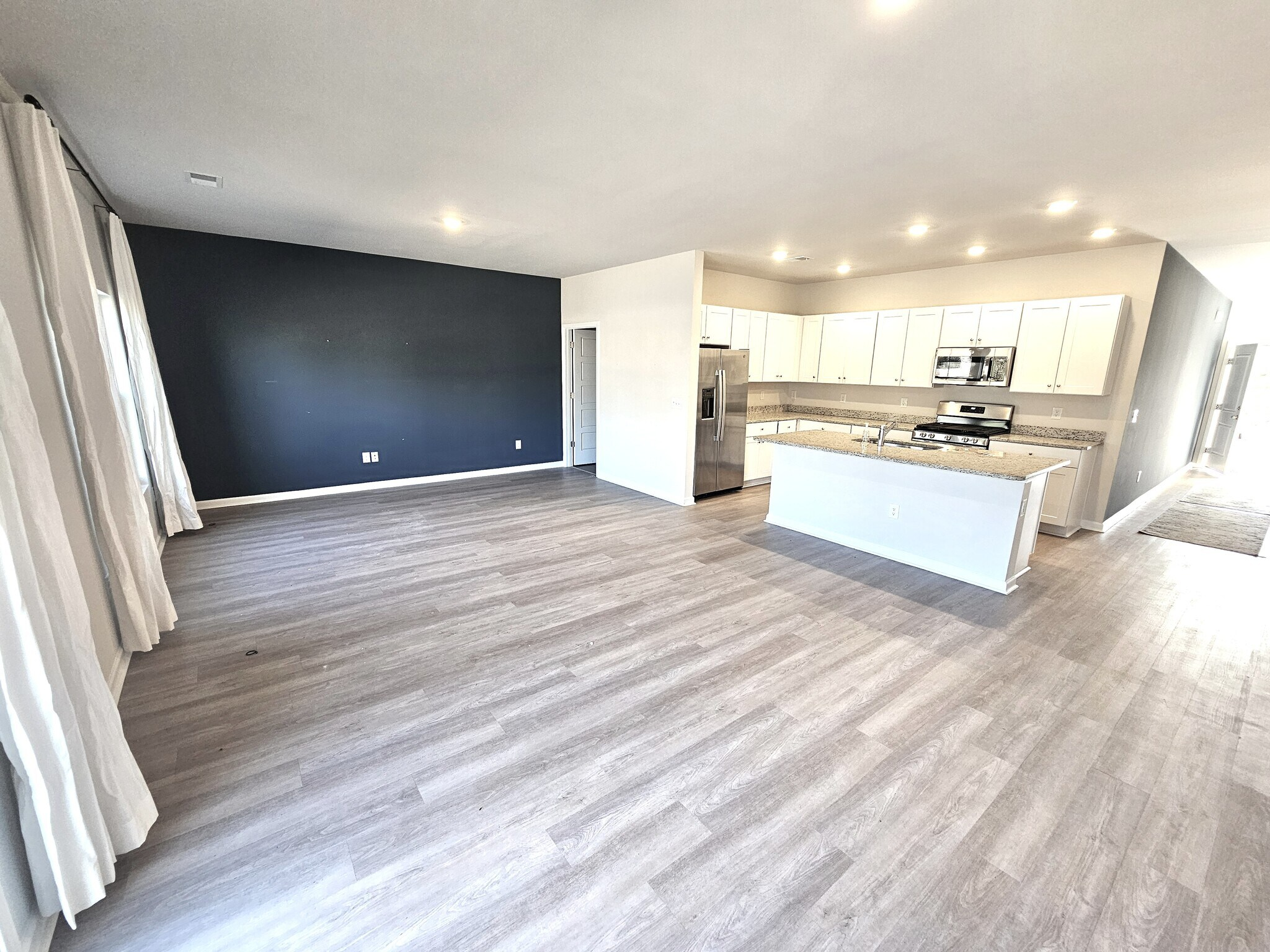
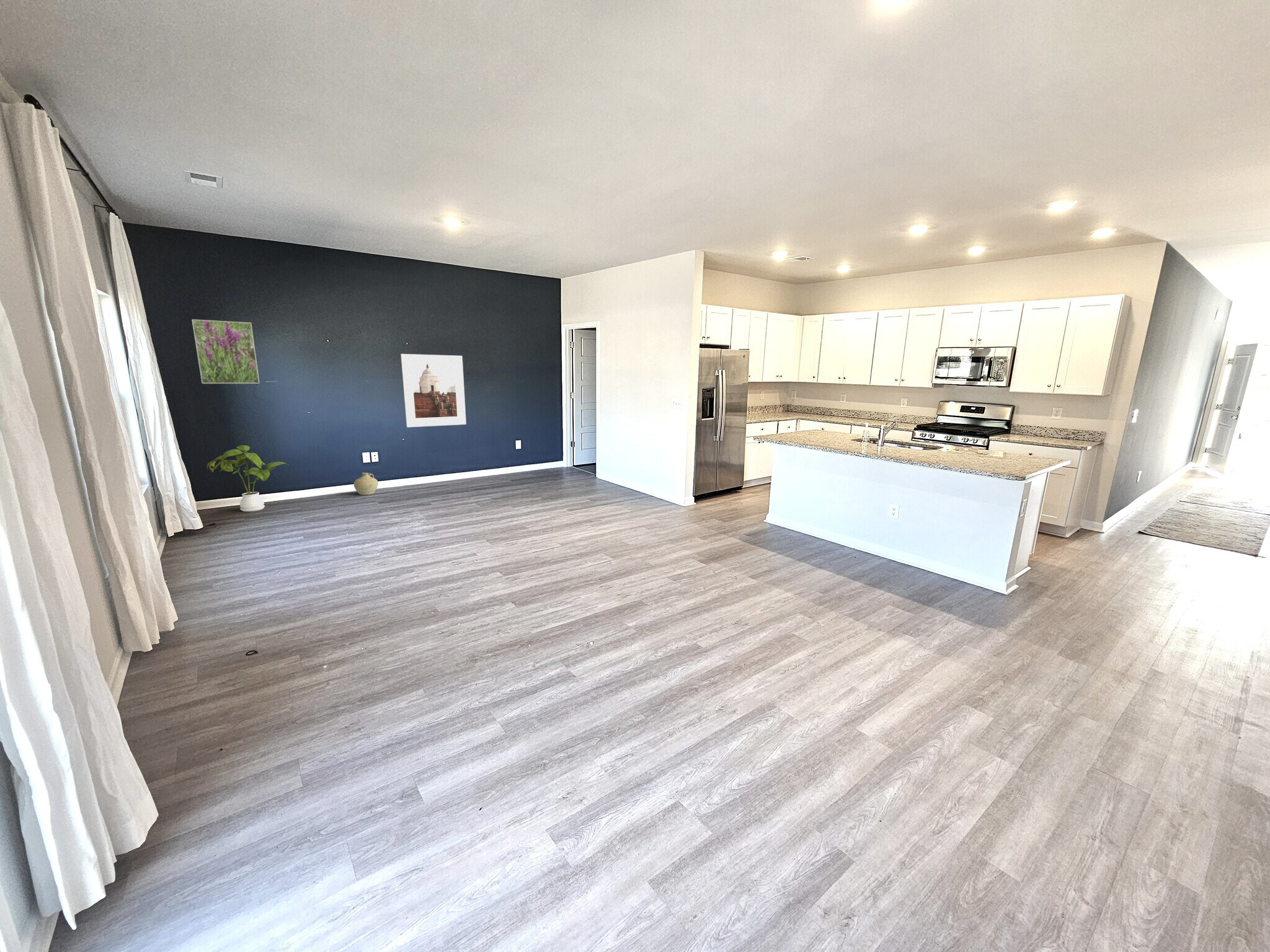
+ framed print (435, 390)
+ house plant (249, 478)
+ ceramic jug (366, 483)
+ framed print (227, 353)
